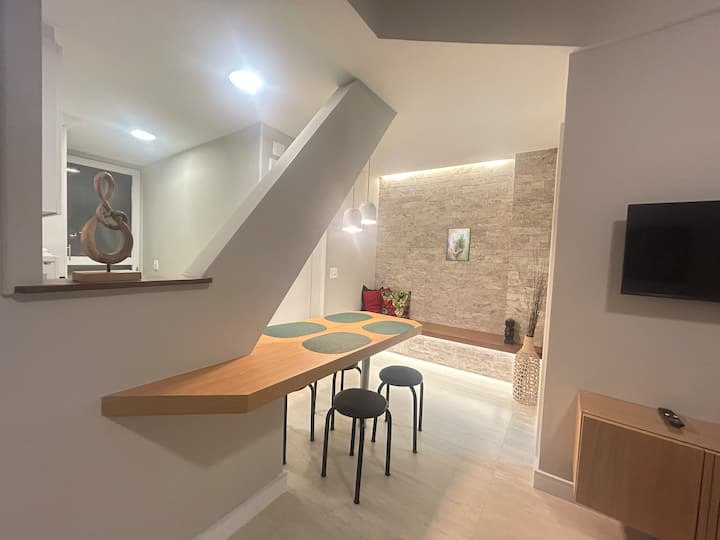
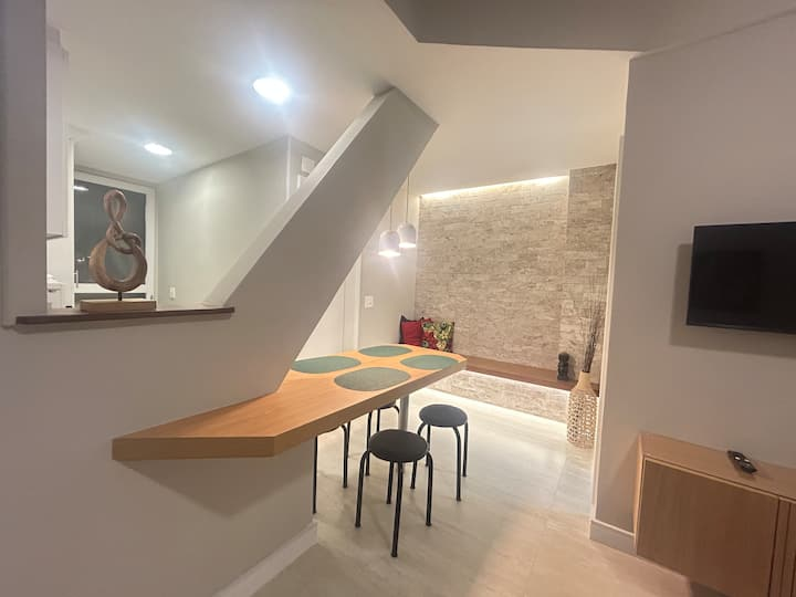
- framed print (458, 244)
